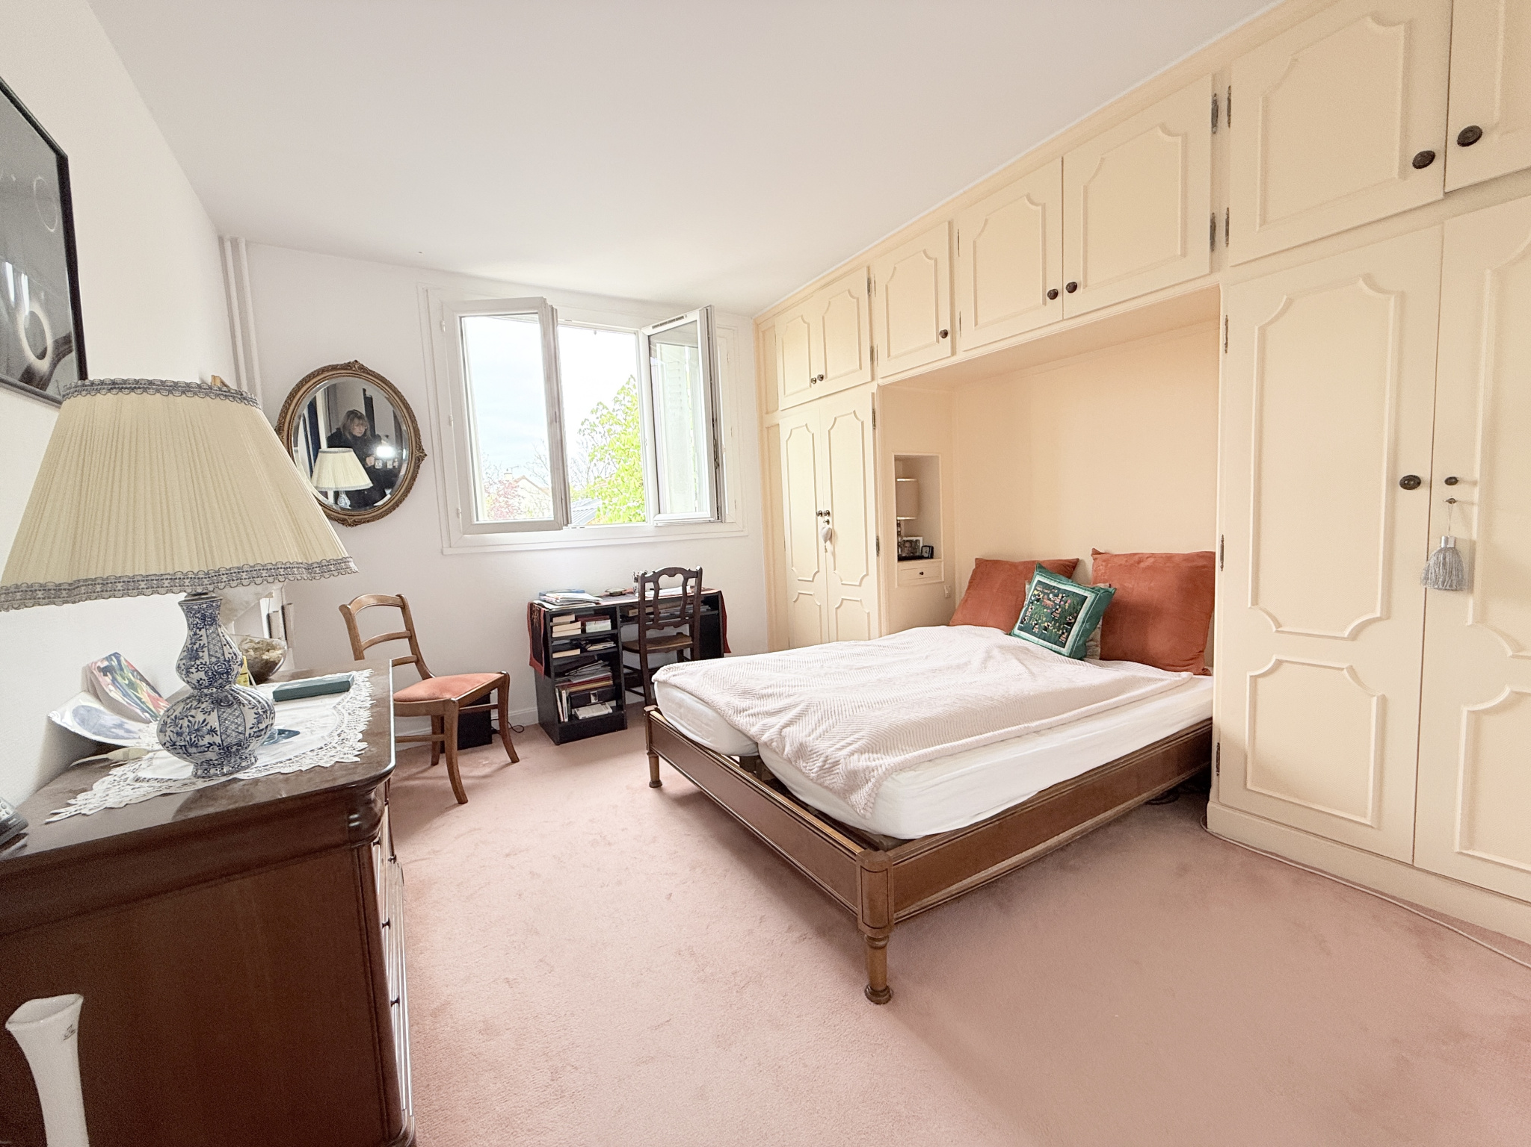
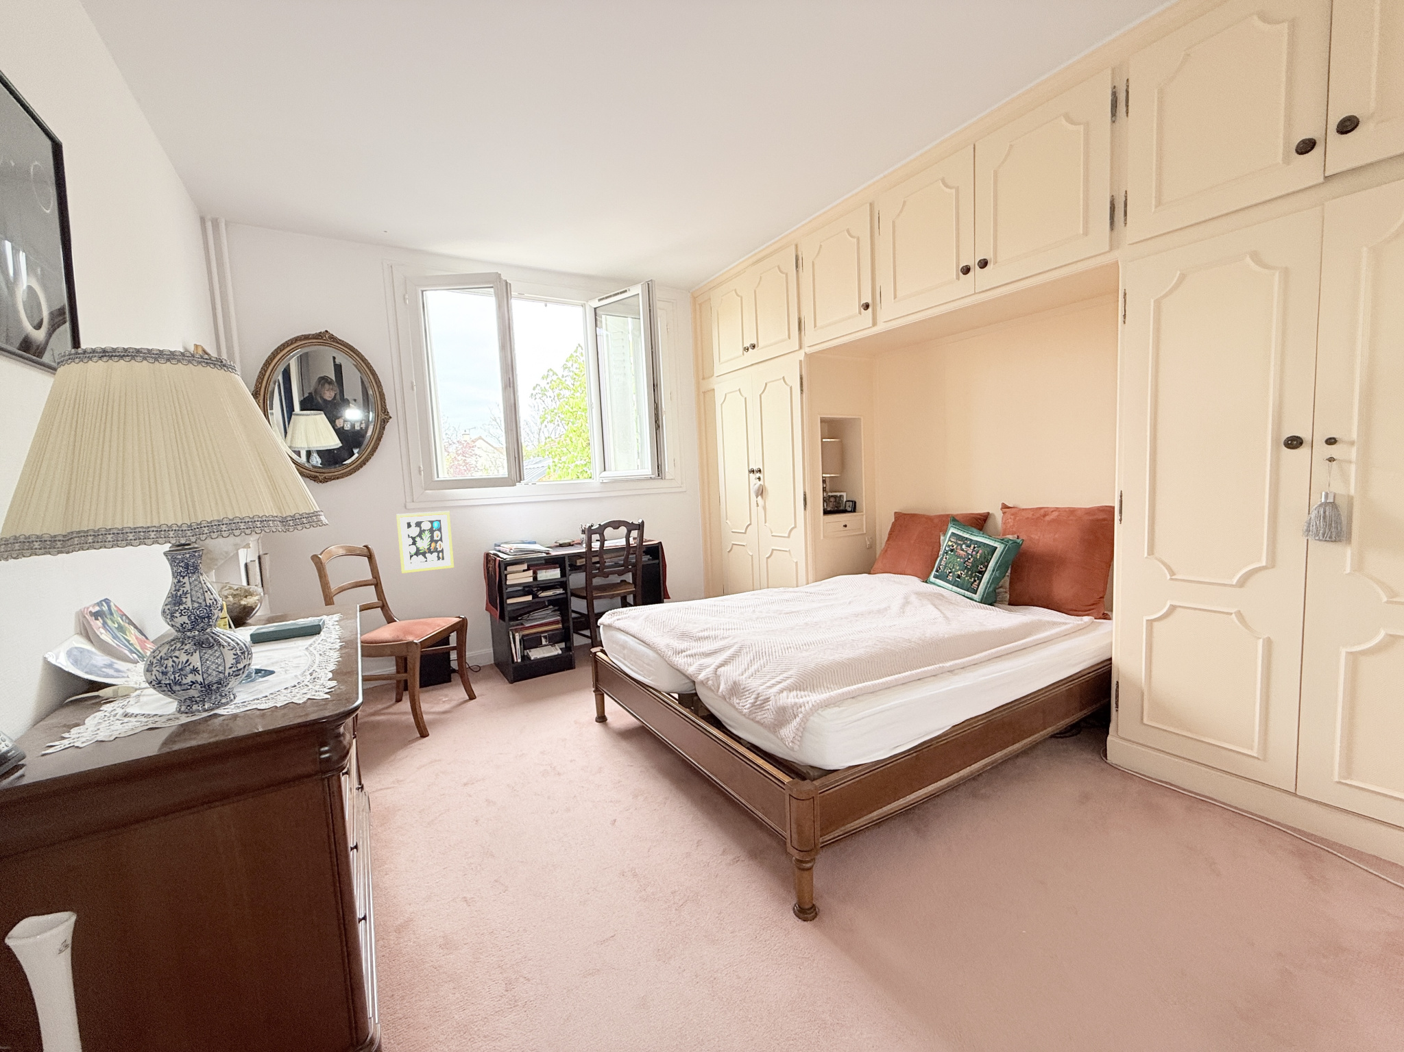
+ wall art (426, 541)
